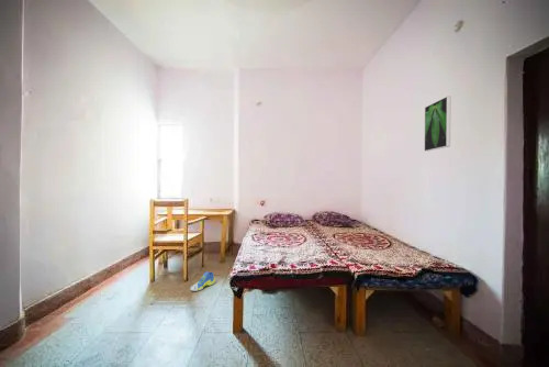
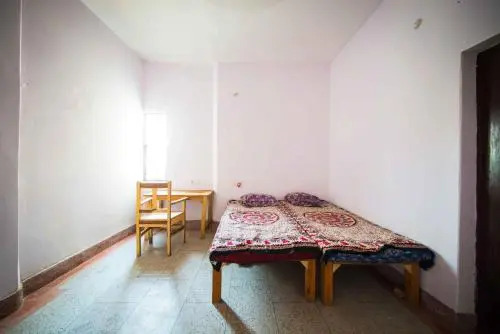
- sneaker (202, 279)
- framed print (436, 125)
